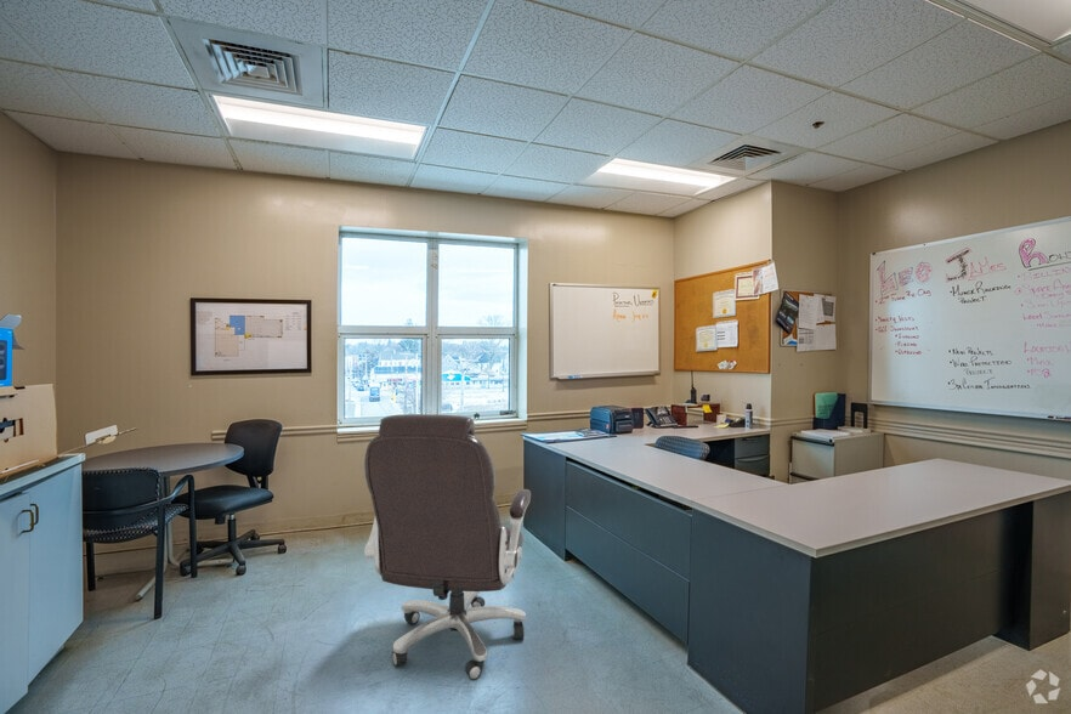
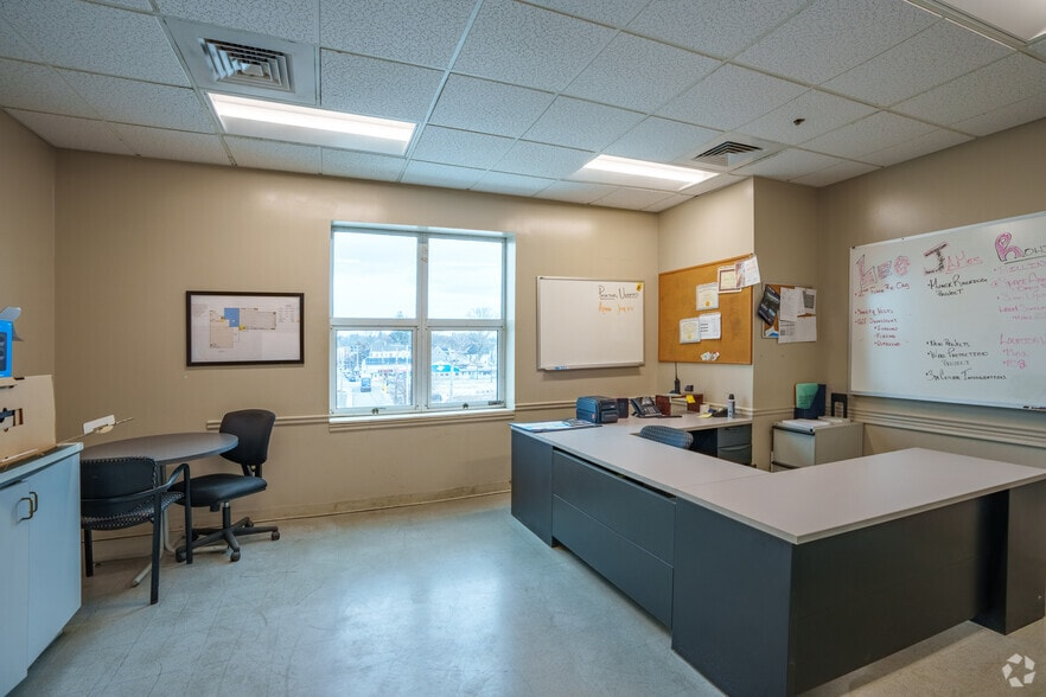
- chair (452, 526)
